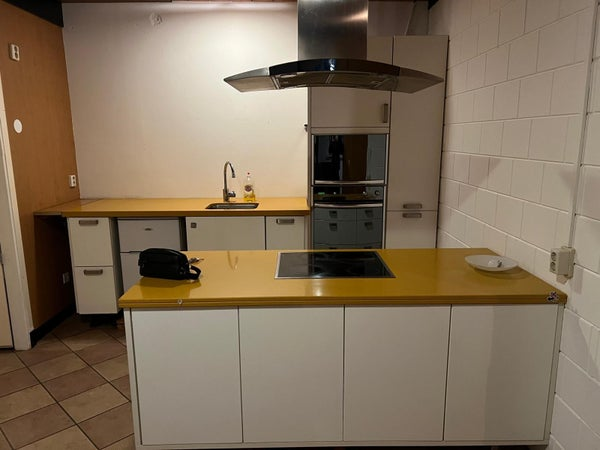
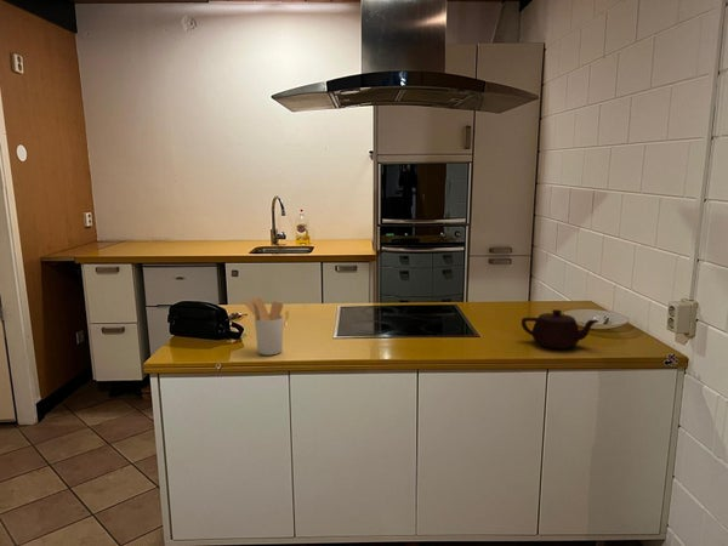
+ teapot (558, 328)
+ utensil holder (263, 324)
